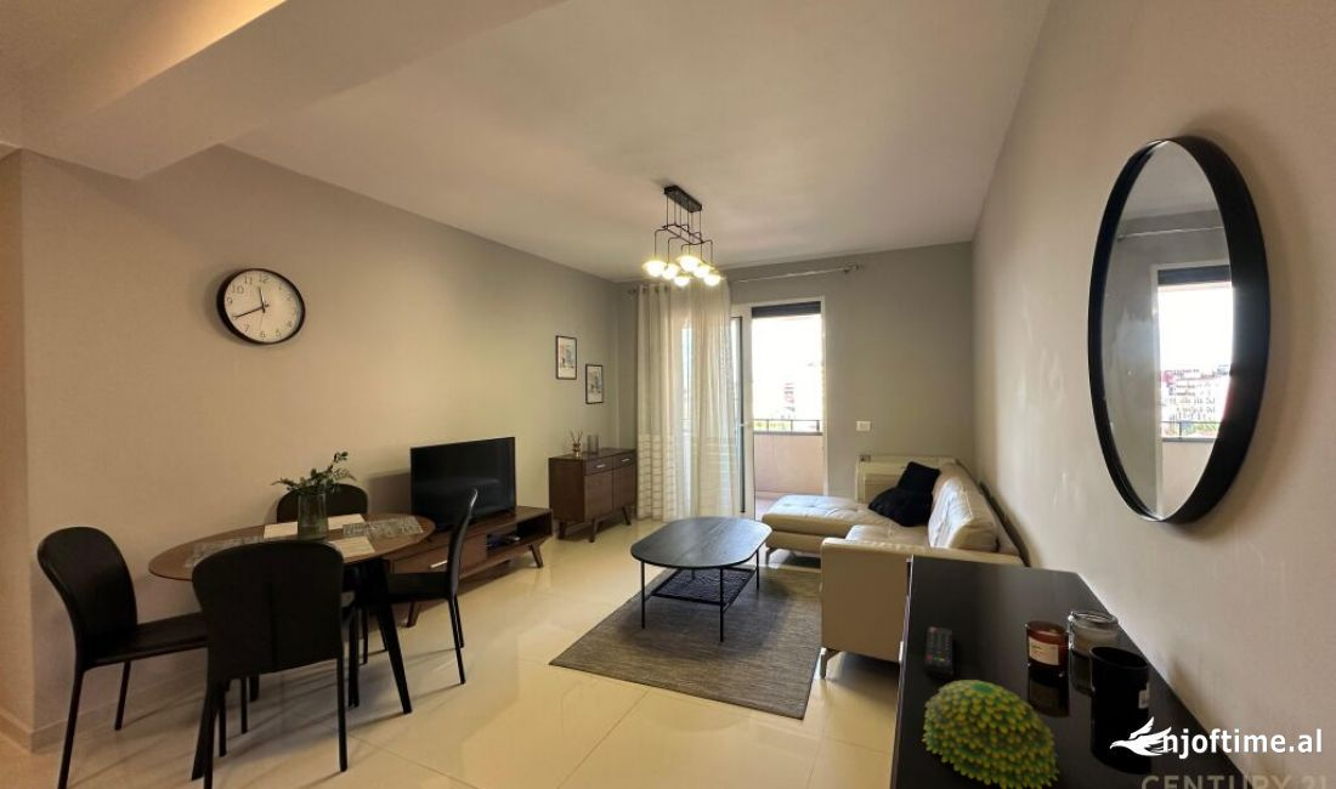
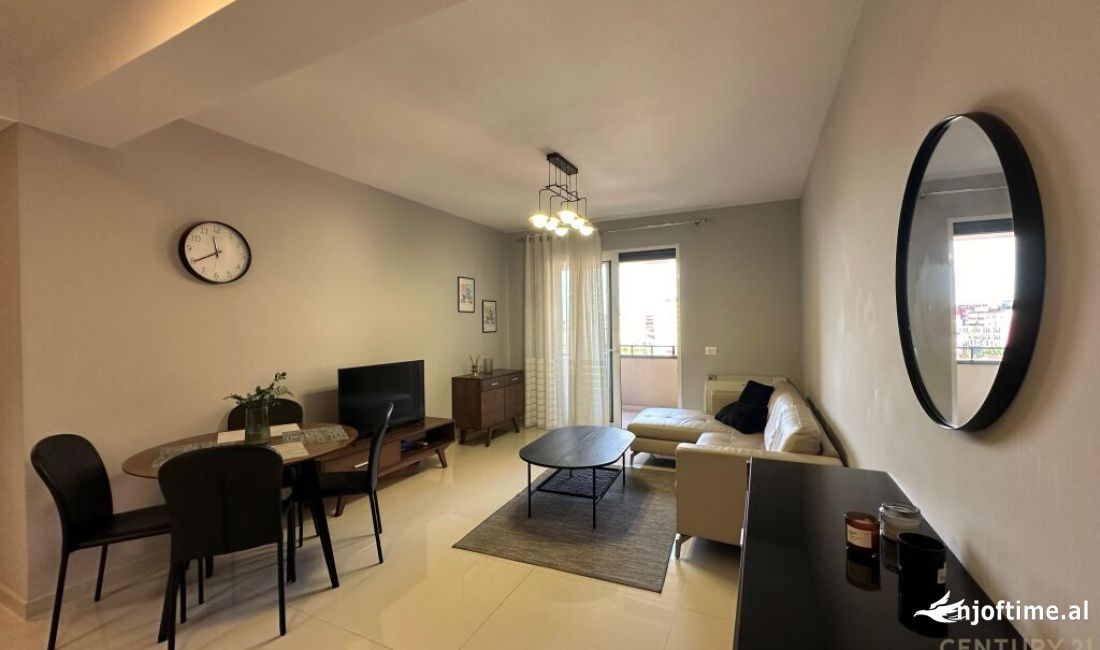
- remote control (939, 651)
- decorative ball (985, 719)
